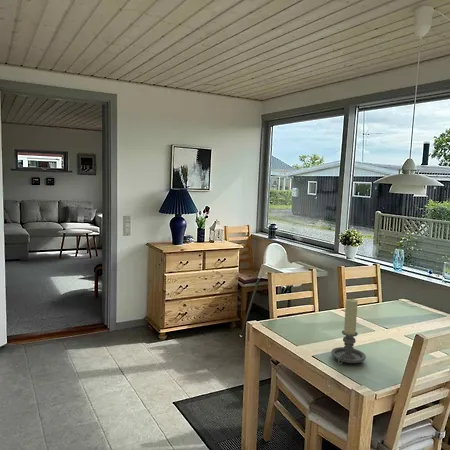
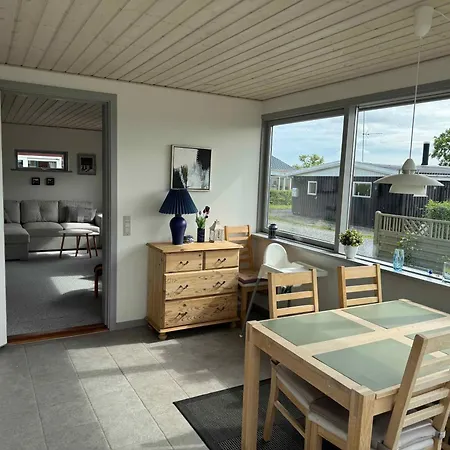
- candle holder (348, 329)
